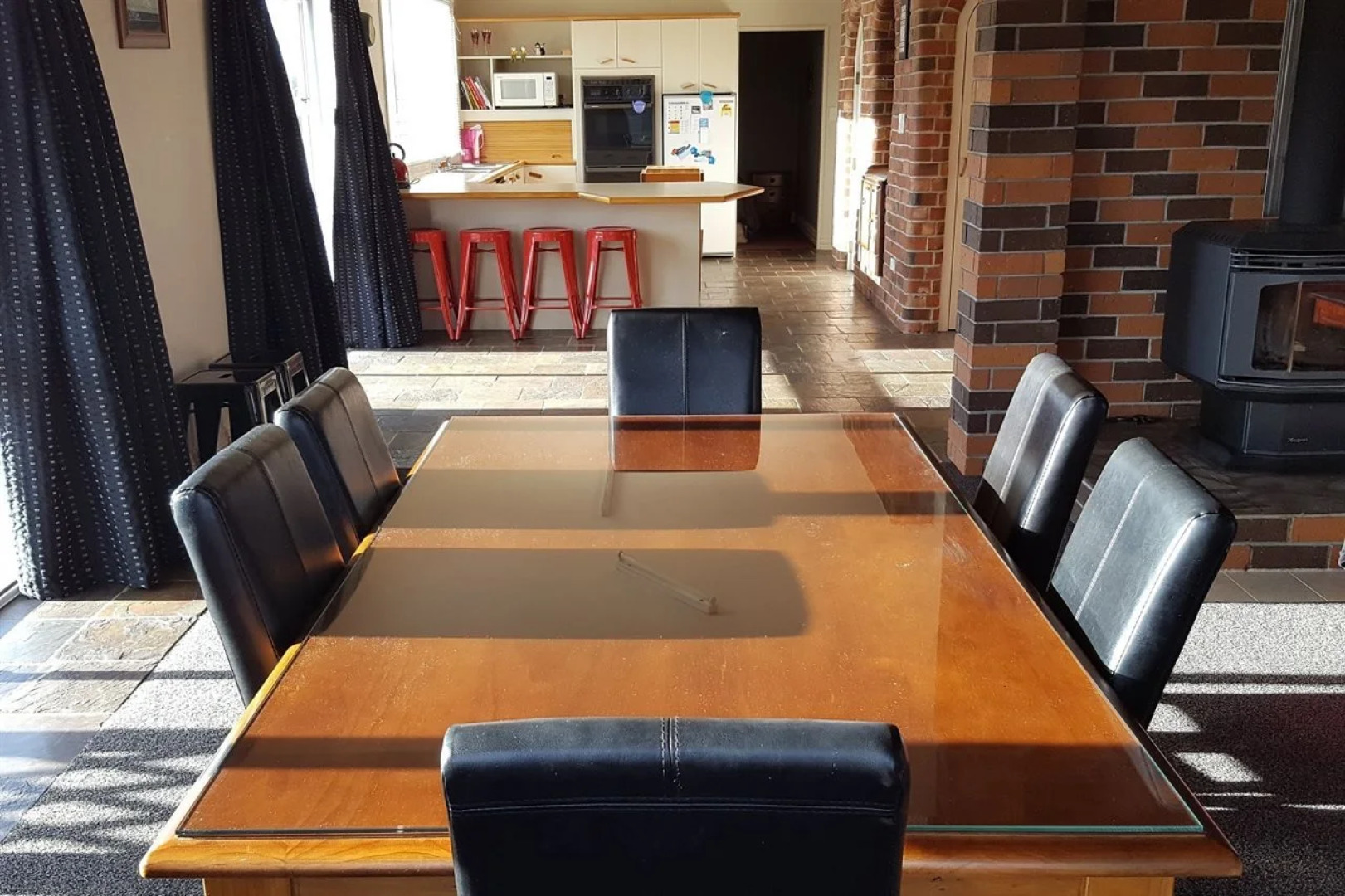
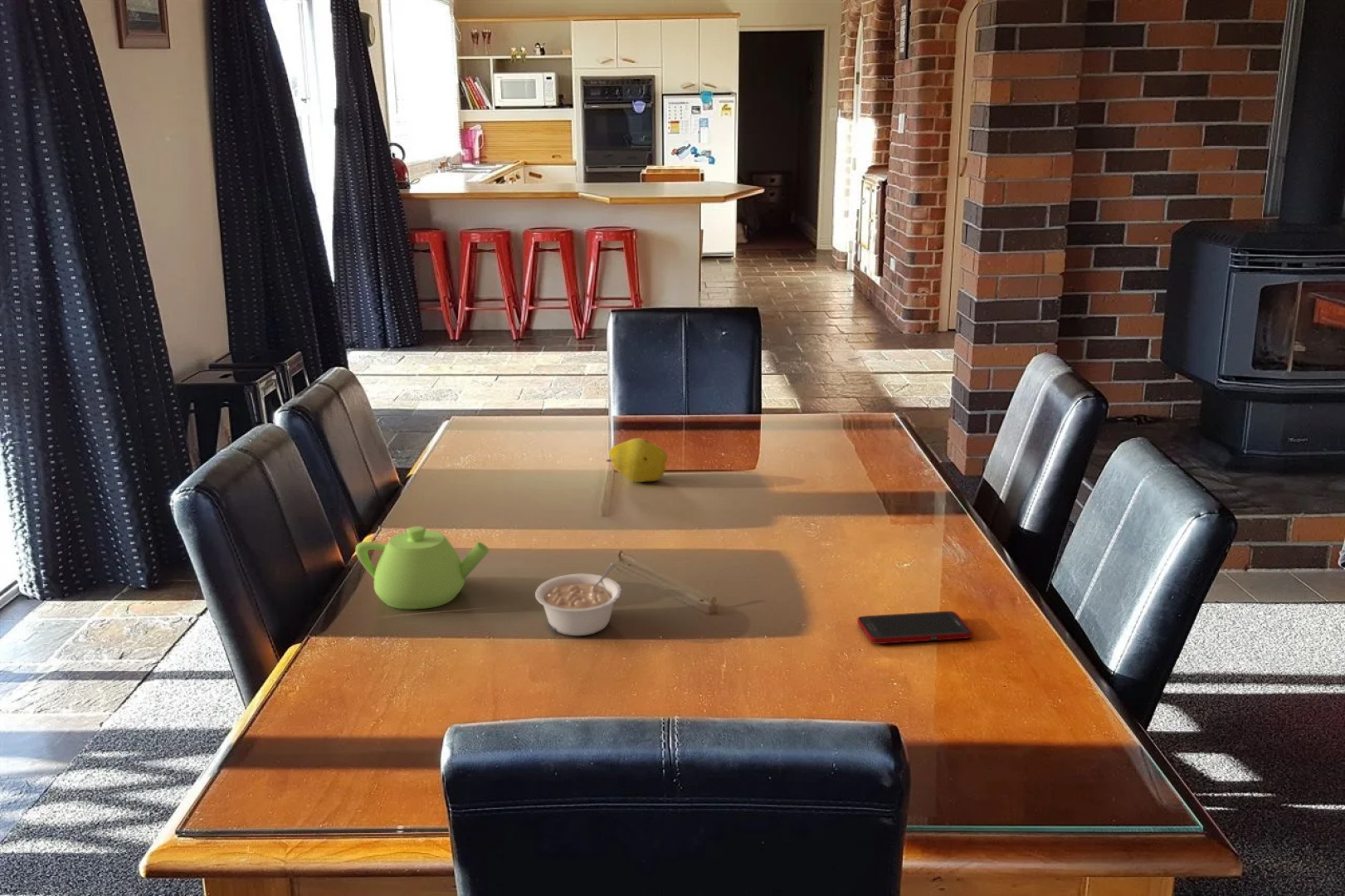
+ teapot (423, 562)
+ fruit (636, 460)
+ cell phone (914, 627)
+ legume (578, 602)
